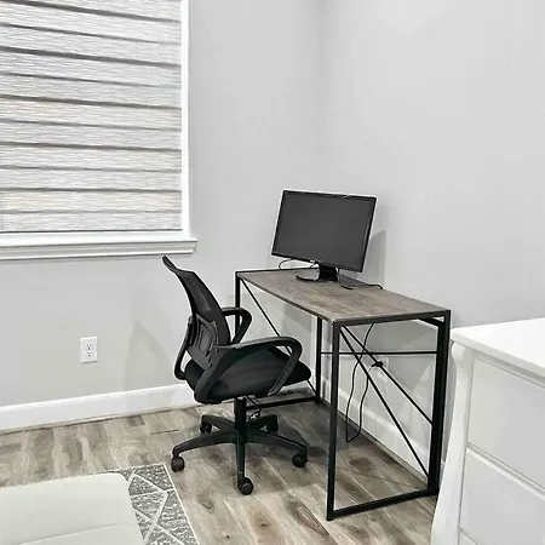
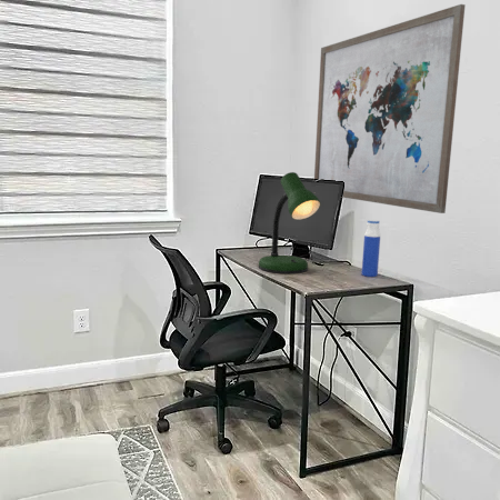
+ water bottle (371, 248)
+ desk lamp (292, 218)
+ wall art (373, 118)
